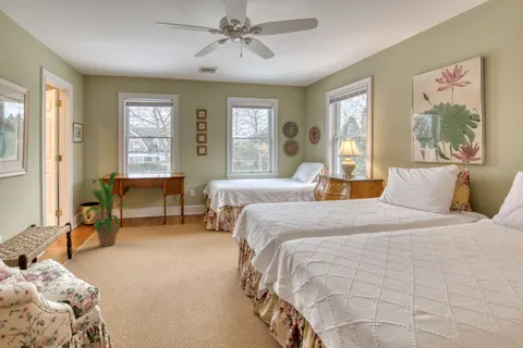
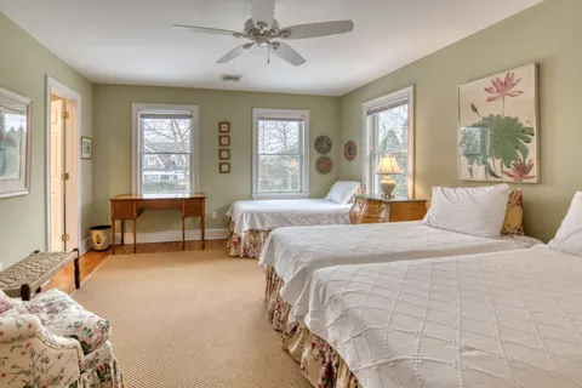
- house plant (101, 208)
